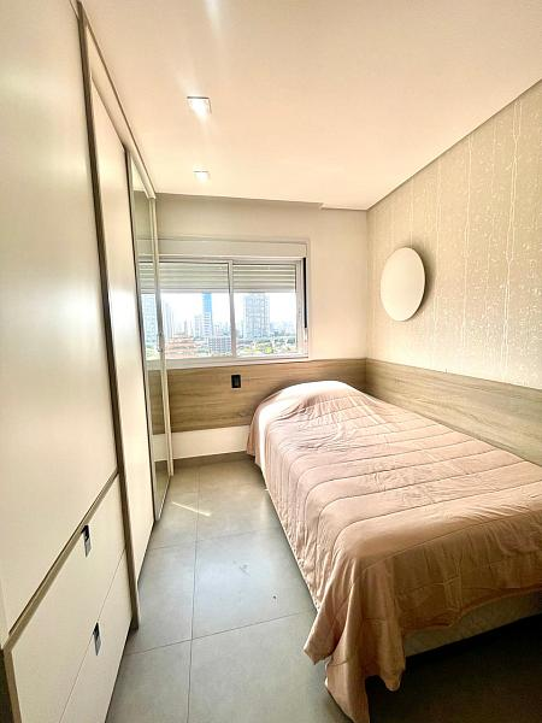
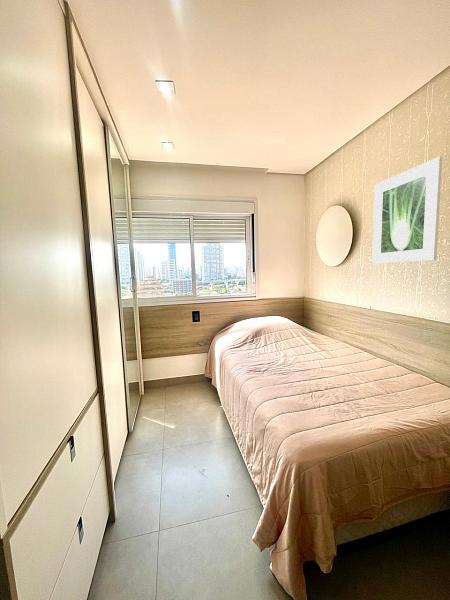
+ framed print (401, 218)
